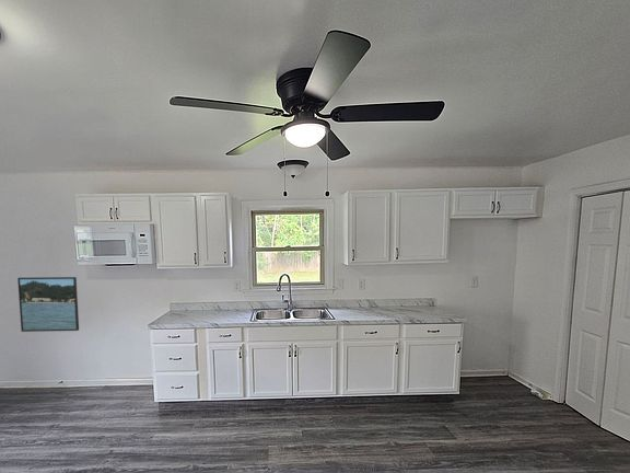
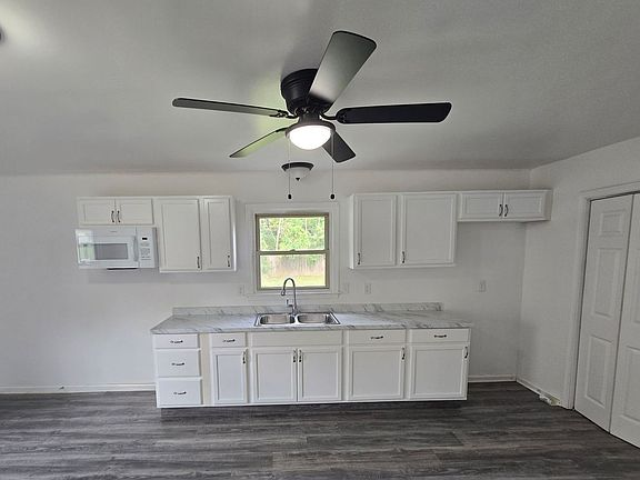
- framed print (48, 303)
